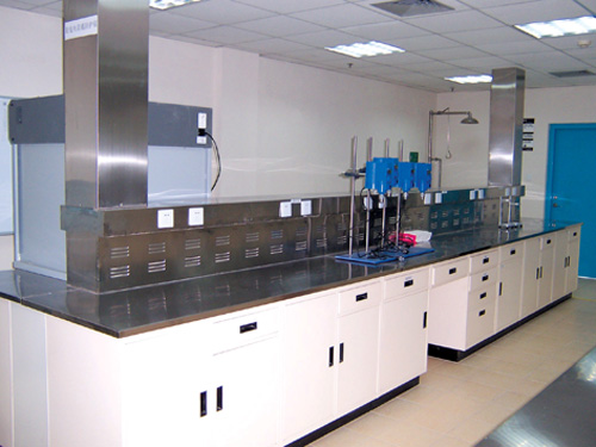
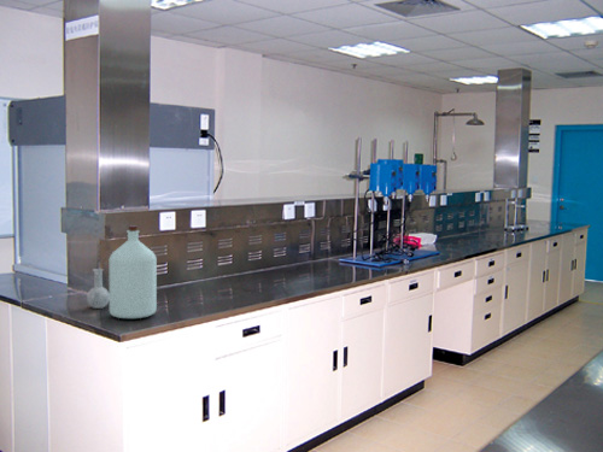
+ bottle (118, 268)
